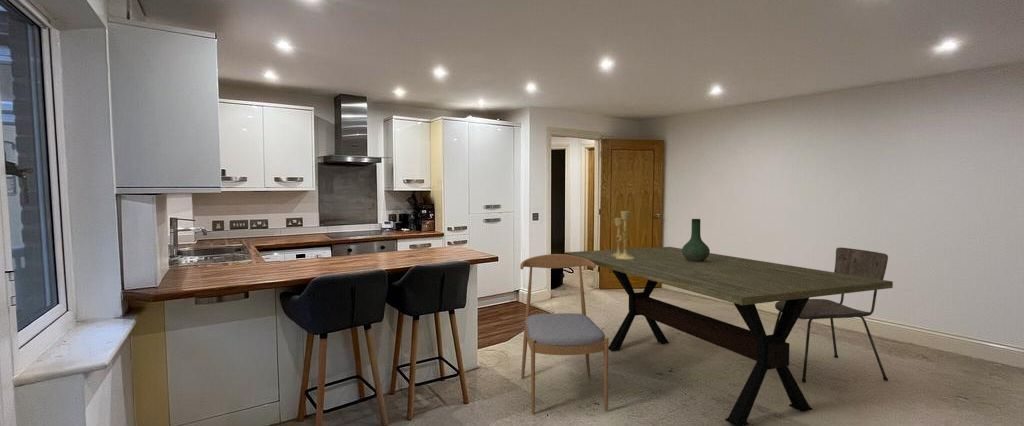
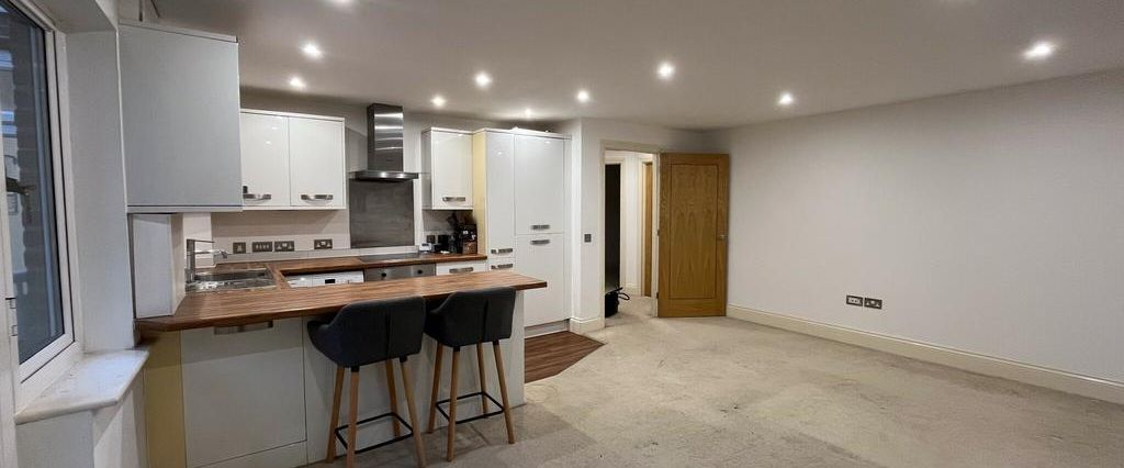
- dining chair (562, 327)
- dining table (693, 319)
- candlestick (622, 233)
- dining chair (823, 310)
- vase (695, 239)
